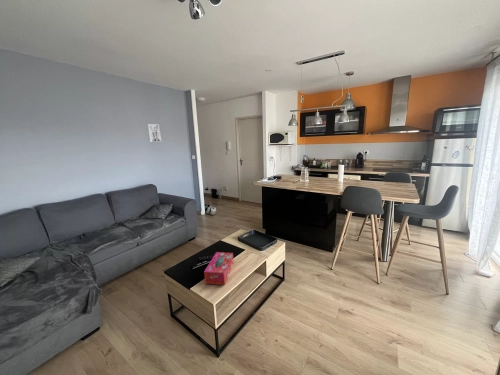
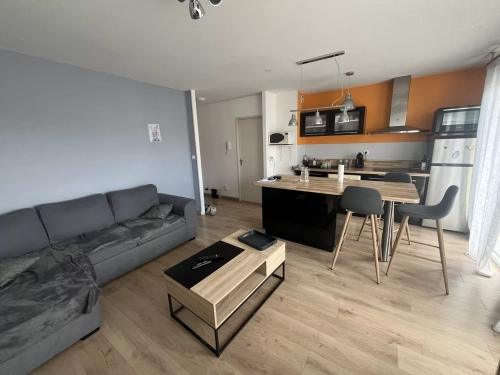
- tissue box (220, 267)
